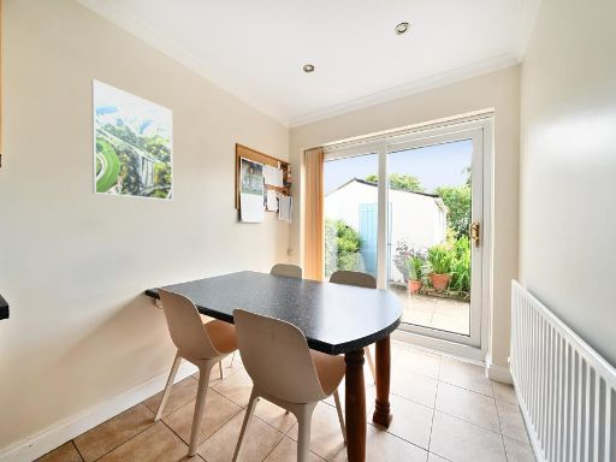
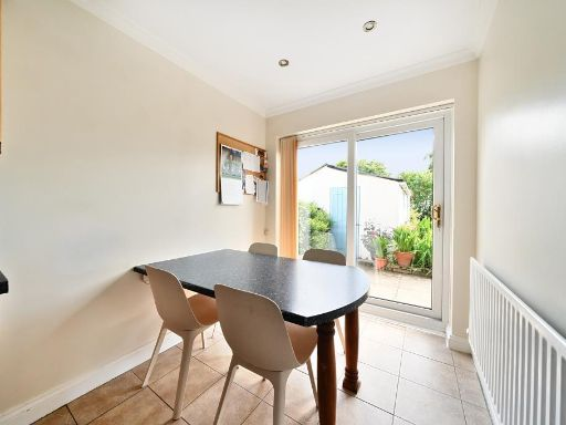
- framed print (136, 147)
